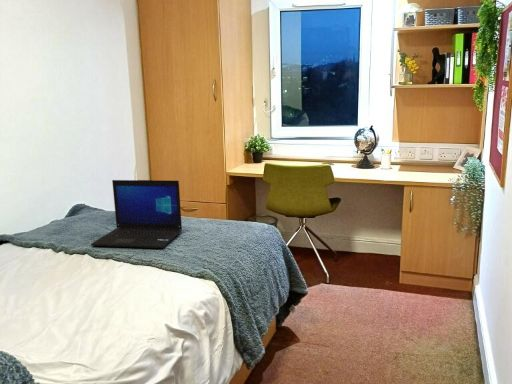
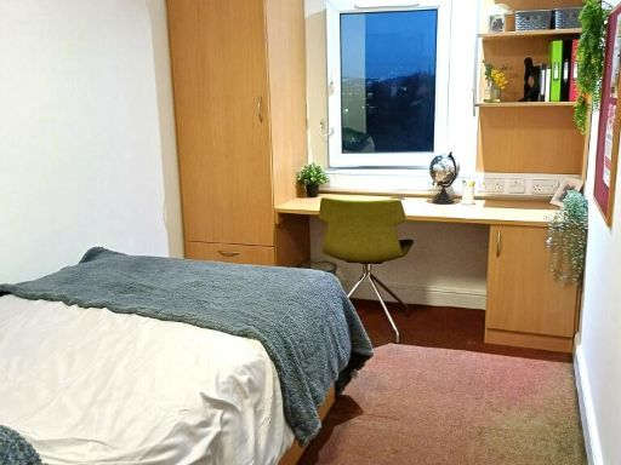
- laptop (136, 212)
